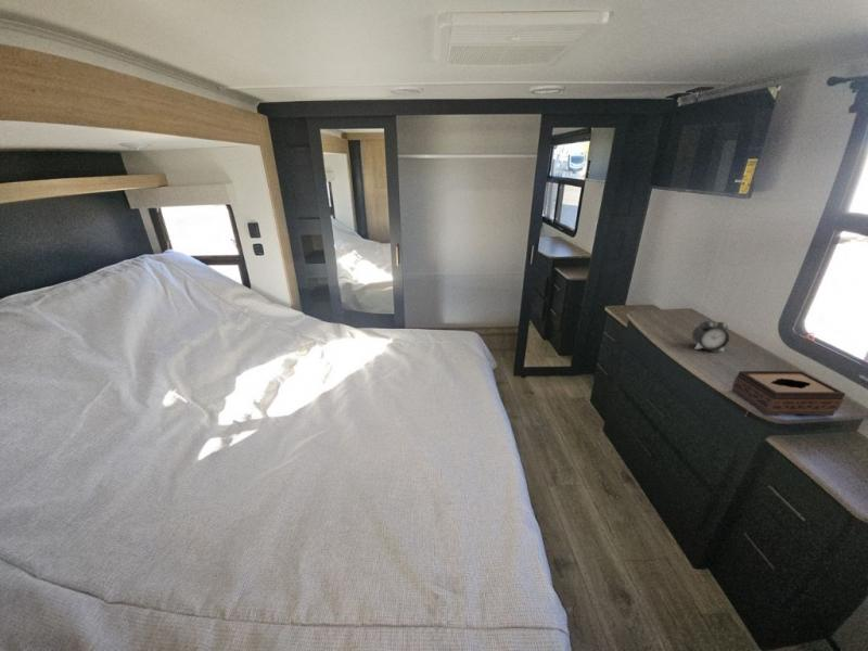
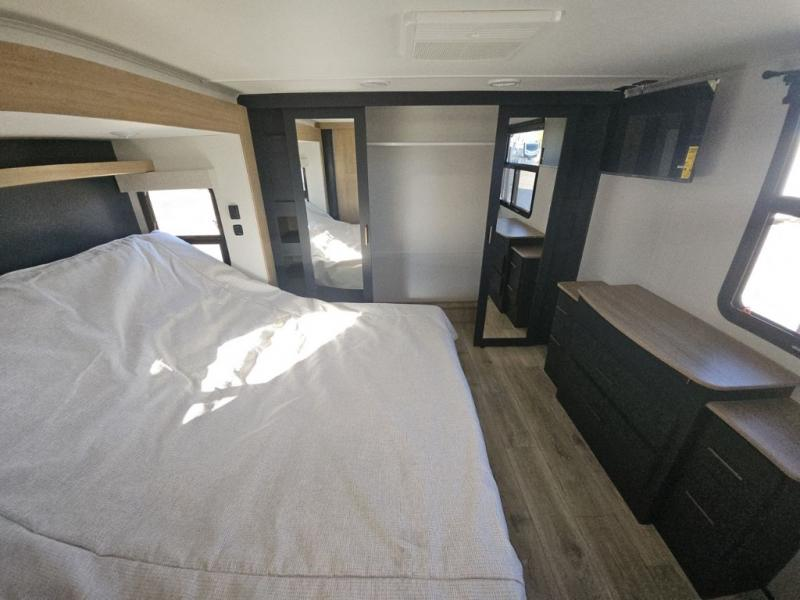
- alarm clock (710, 335)
- tissue box (783, 392)
